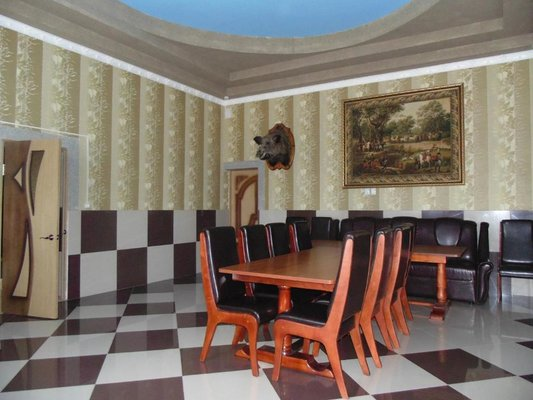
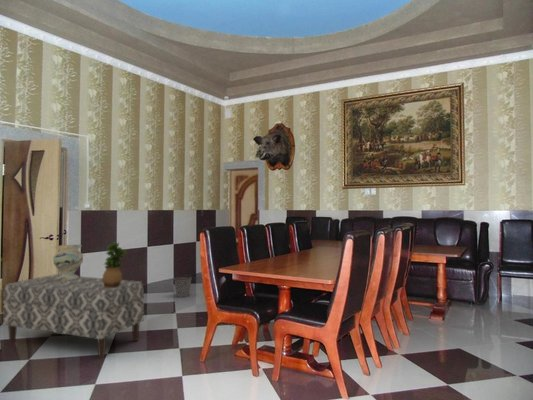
+ decorative vase (68, 261)
+ potted plant (114, 263)
+ bench (74, 311)
+ bucket (182, 286)
